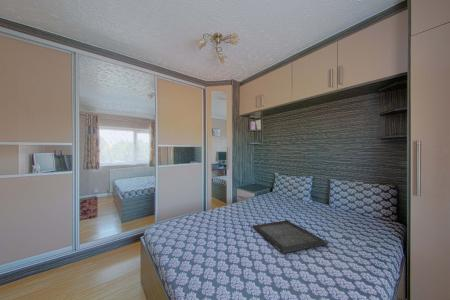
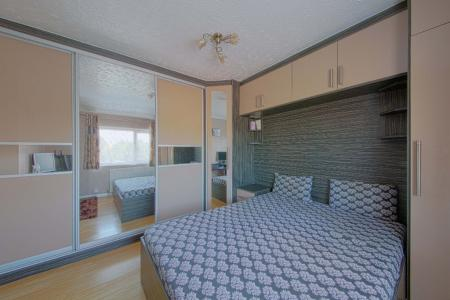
- serving tray (286, 233)
